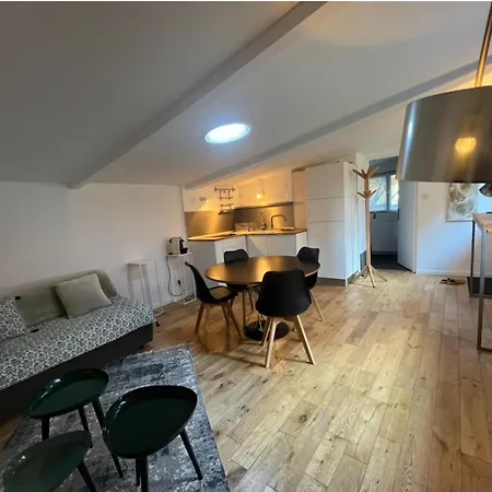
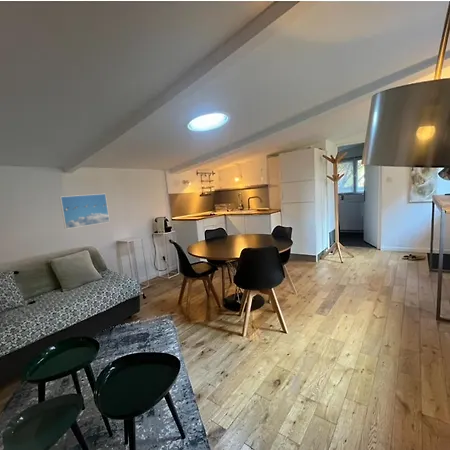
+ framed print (86, 210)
